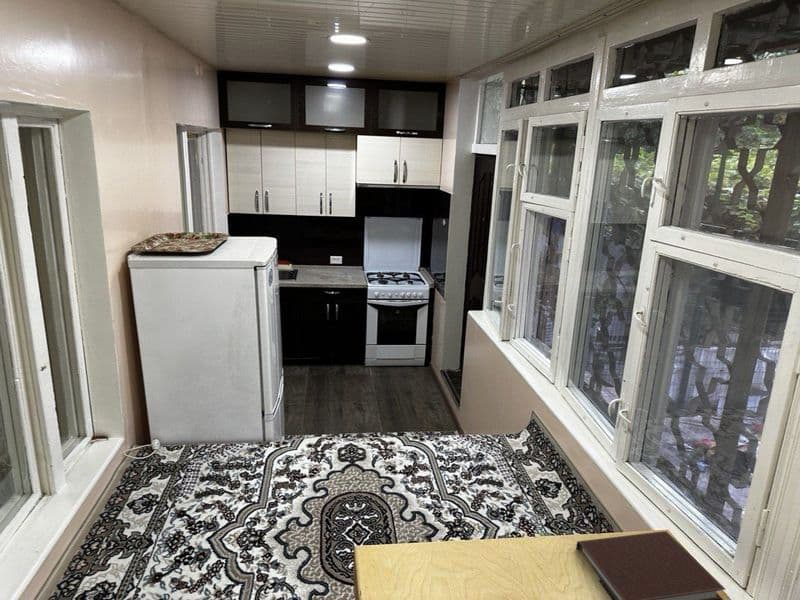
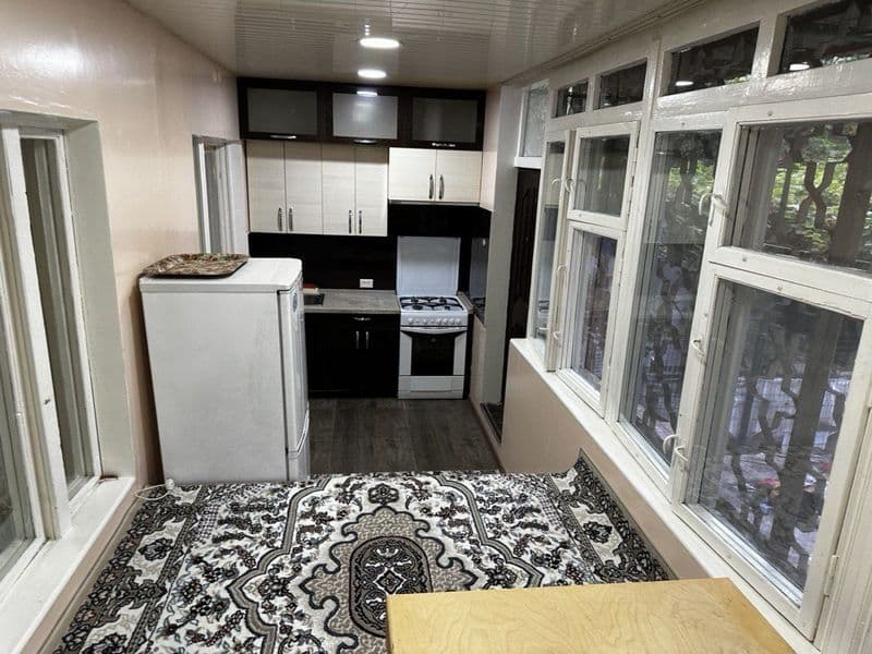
- notebook (646, 568)
